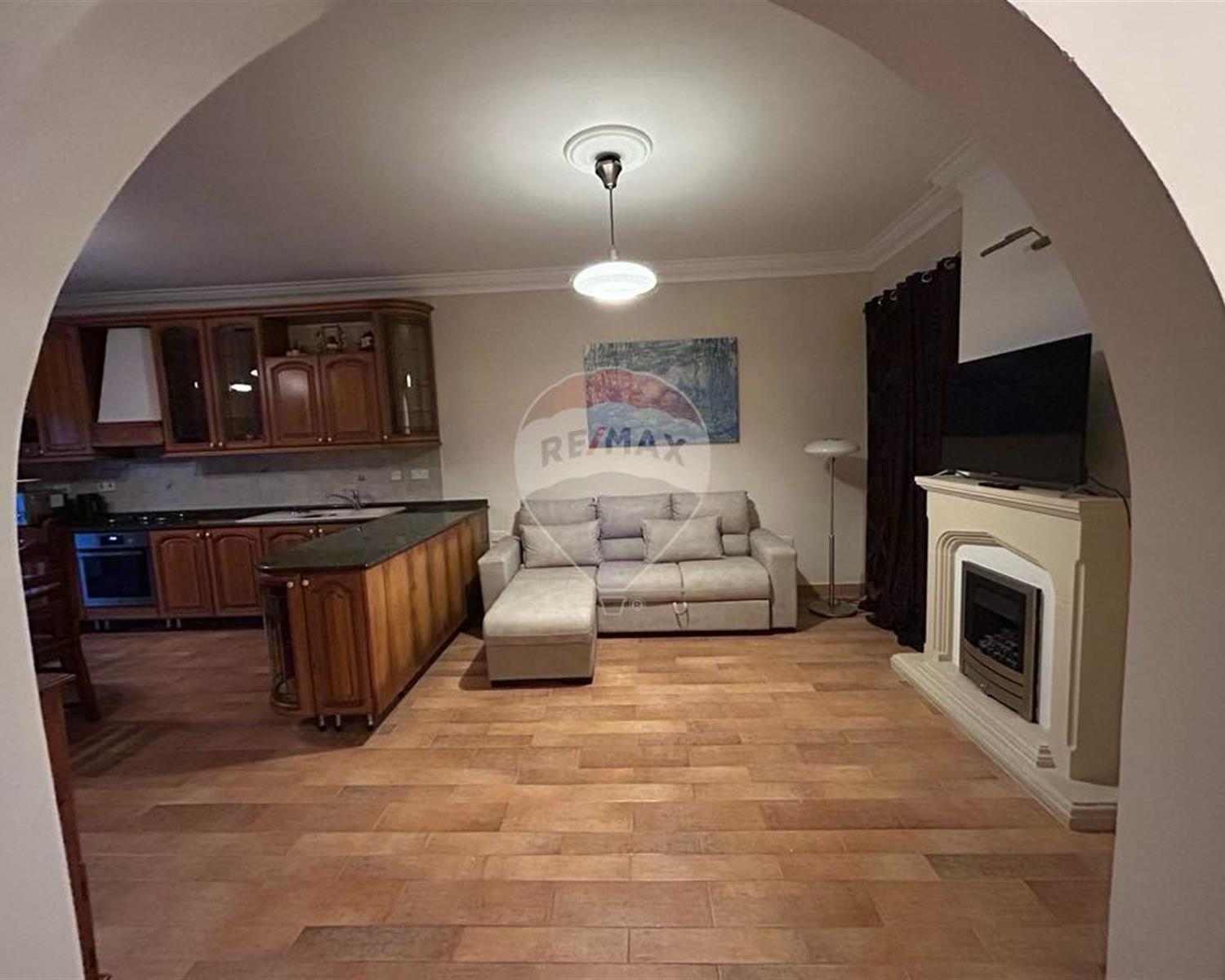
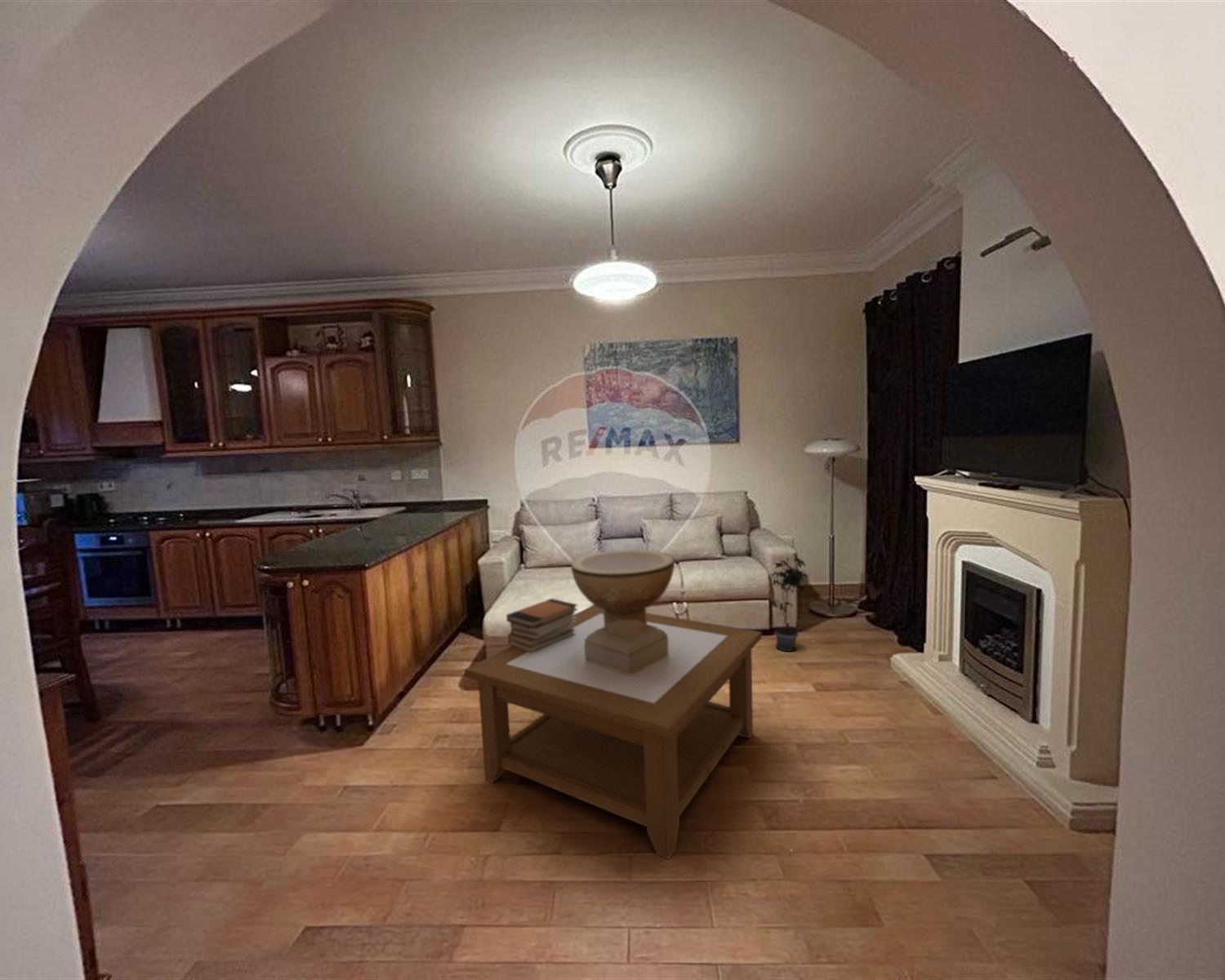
+ book stack (543, 623)
+ decorative bowl (624, 608)
+ coffee table (623, 702)
+ potted plant (787, 602)
